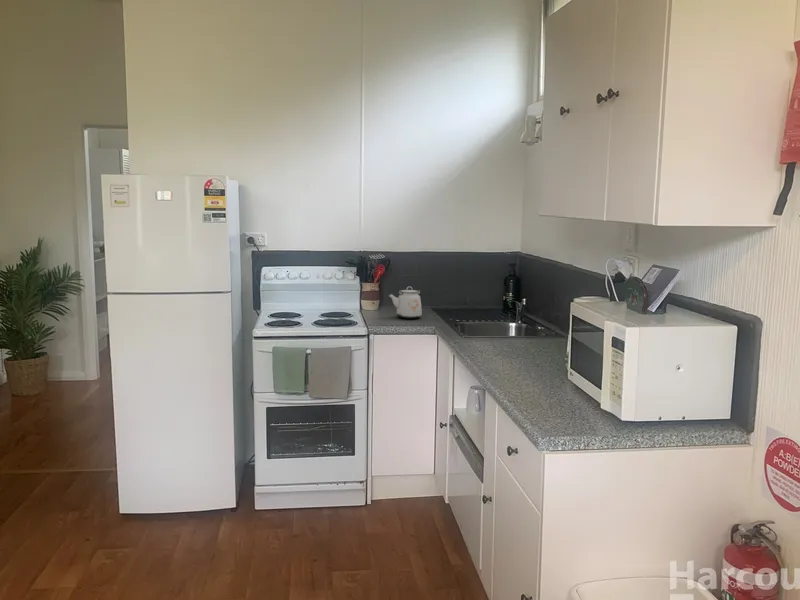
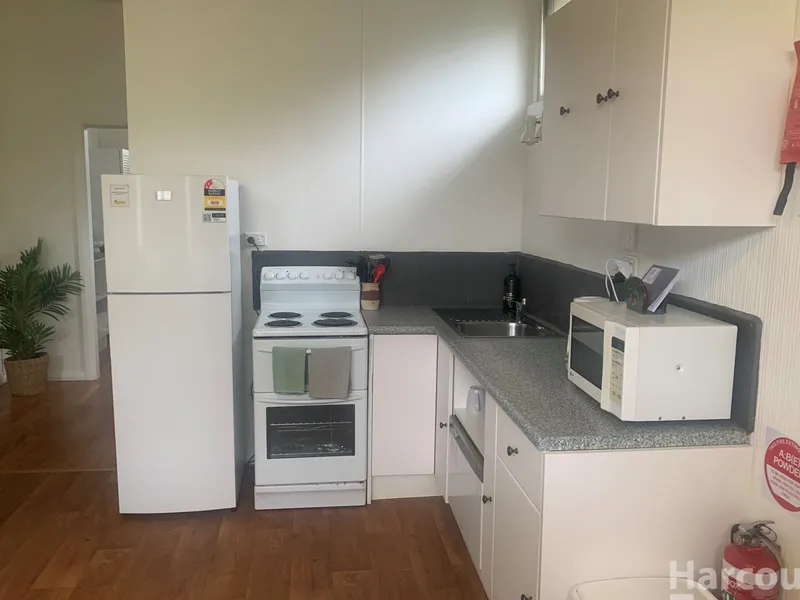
- kettle (404, 296)
